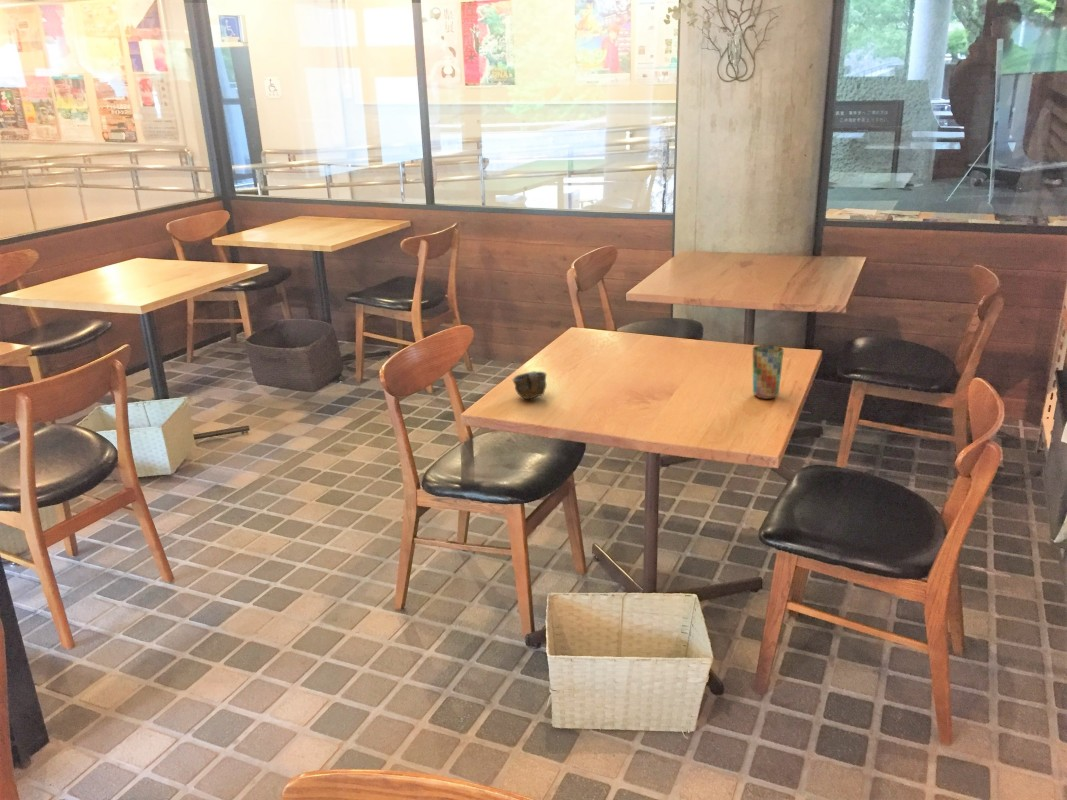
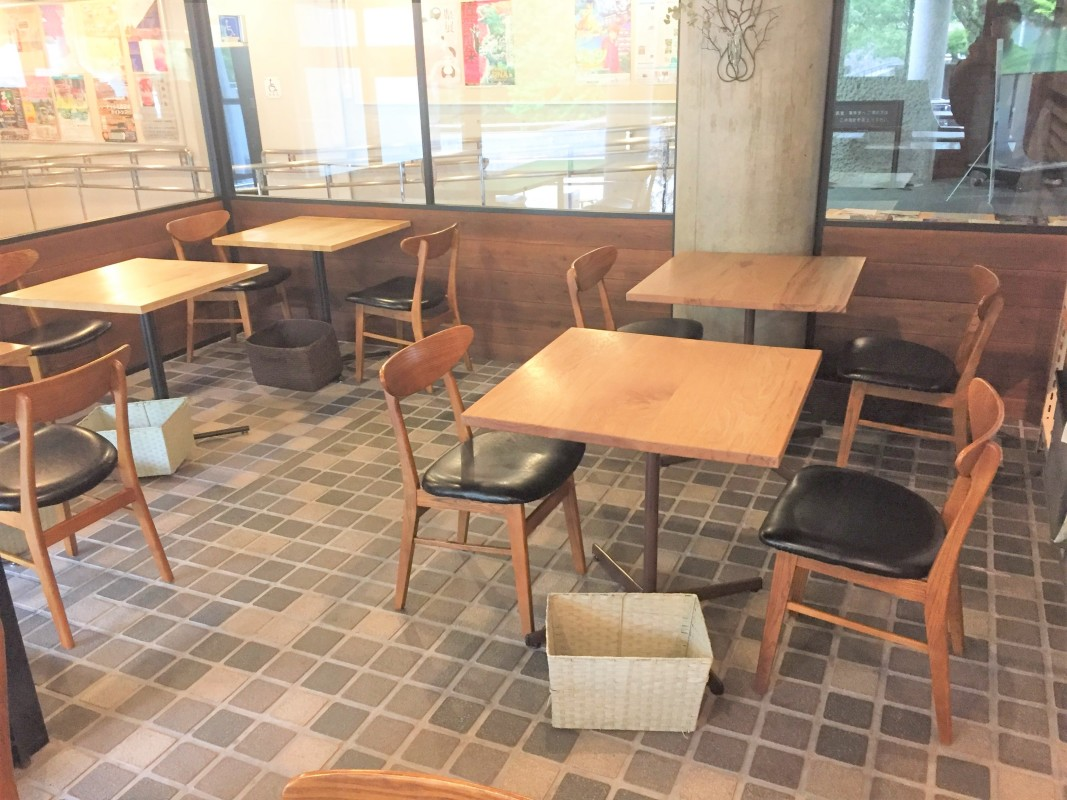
- cup (766, 372)
- cup (528, 382)
